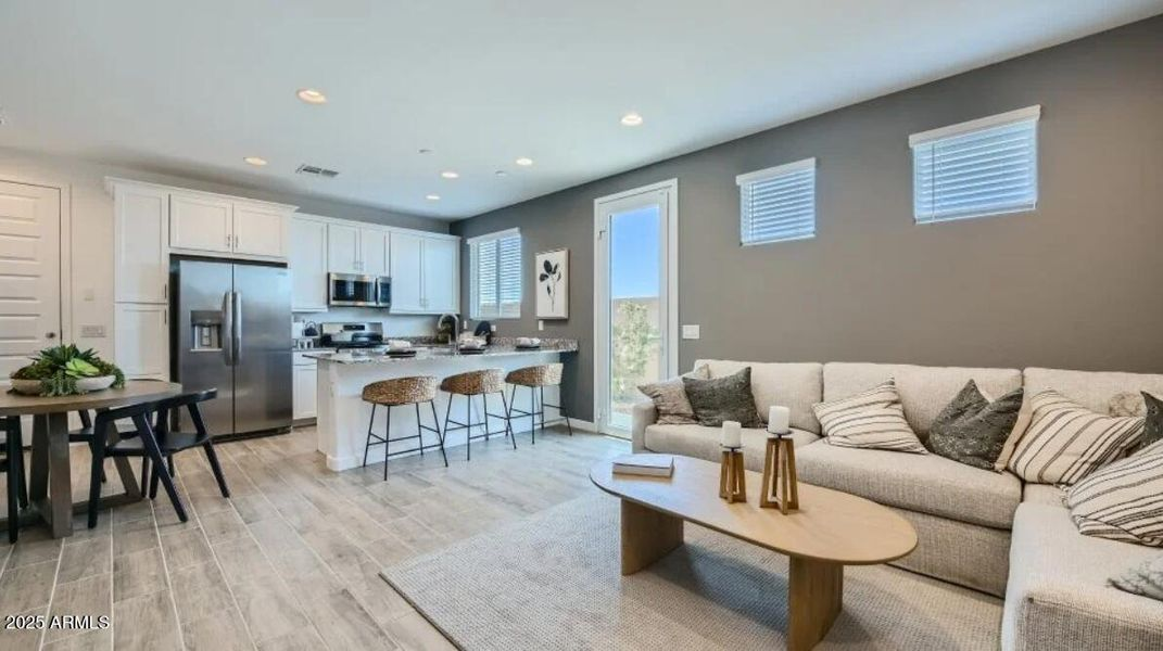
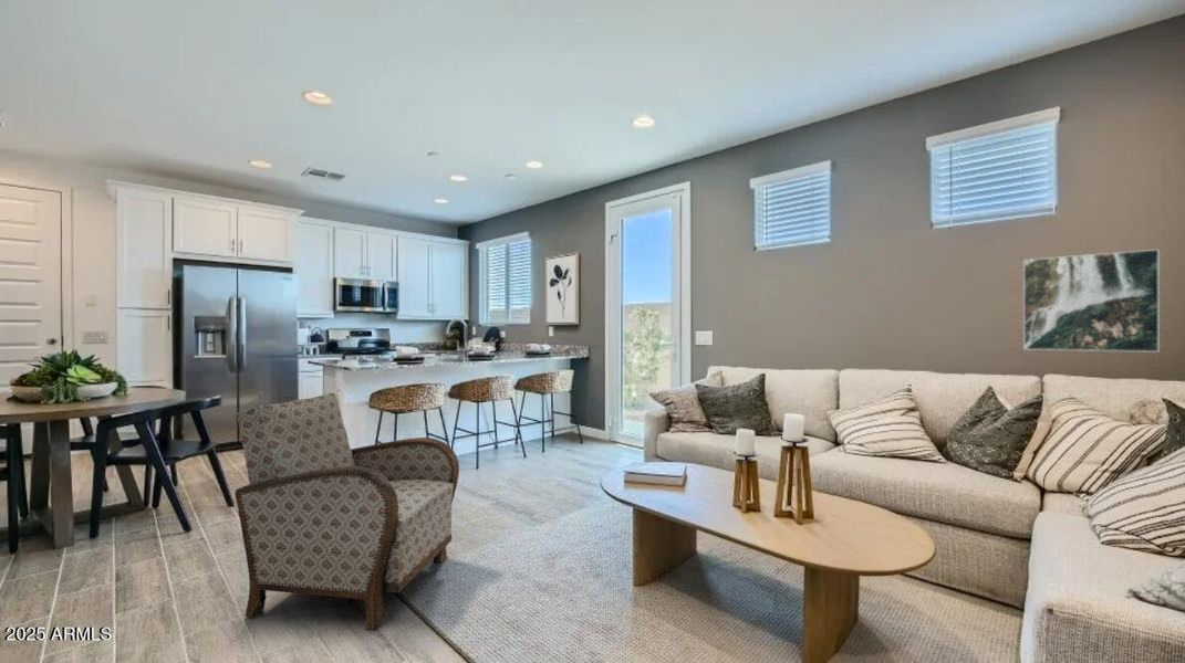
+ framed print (1087, 303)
+ armchair (356, 491)
